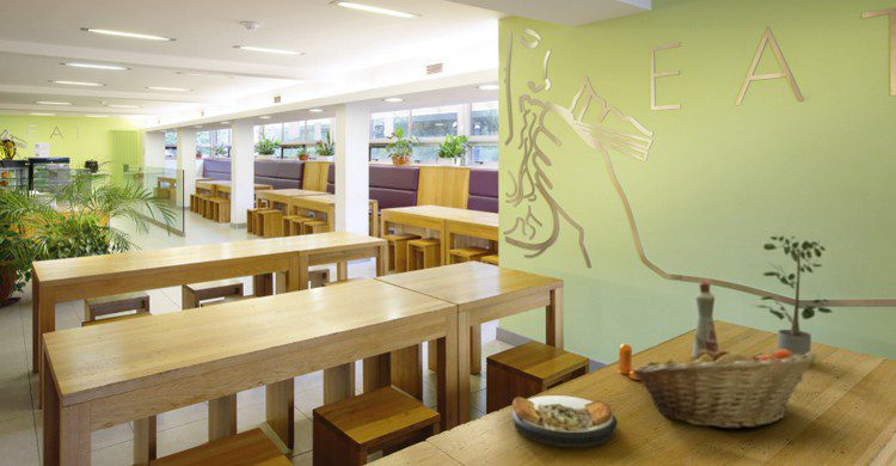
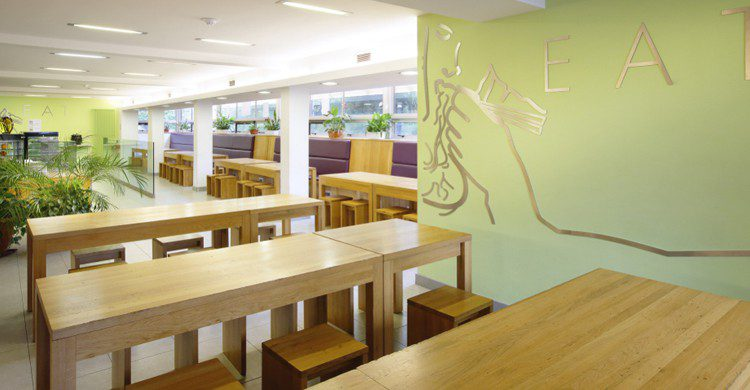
- fruit basket (722, 376)
- potted plant (791, 287)
- pepper shaker (630, 360)
- plate (563, 415)
- bottle (706, 320)
